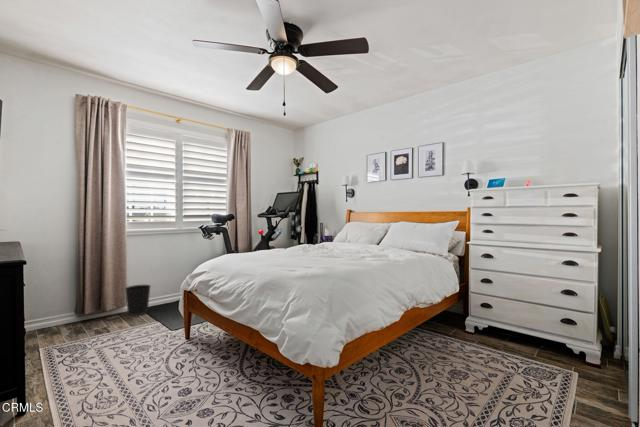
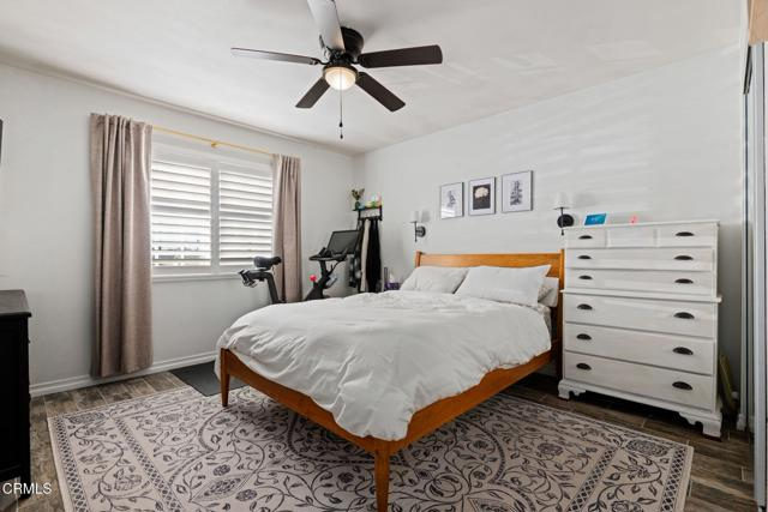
- wastebasket (138, 300)
